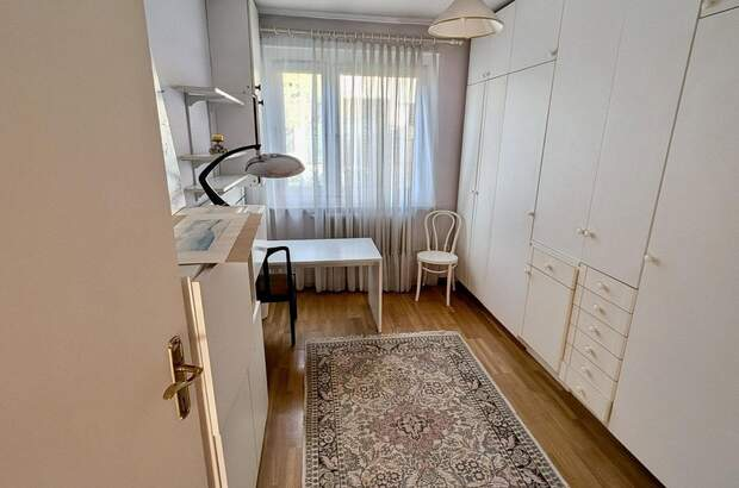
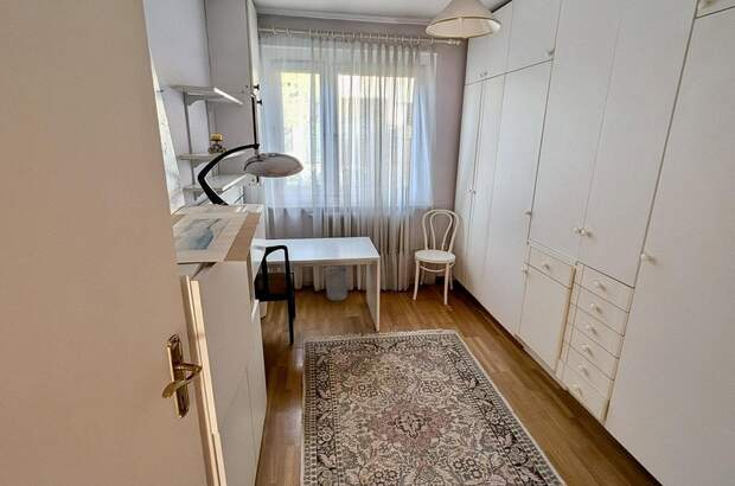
+ wastebasket (337, 282)
